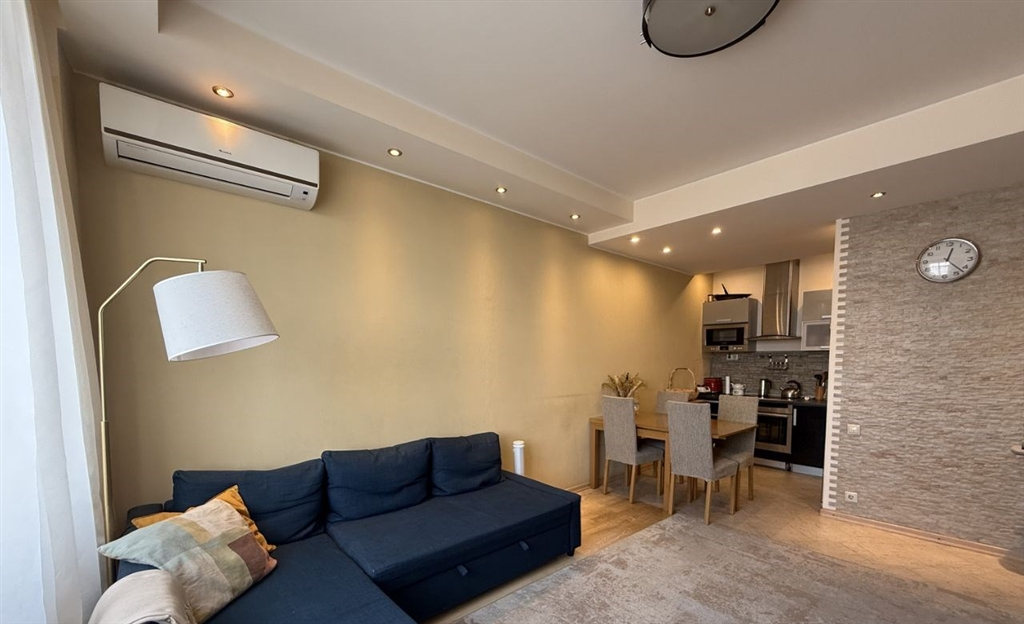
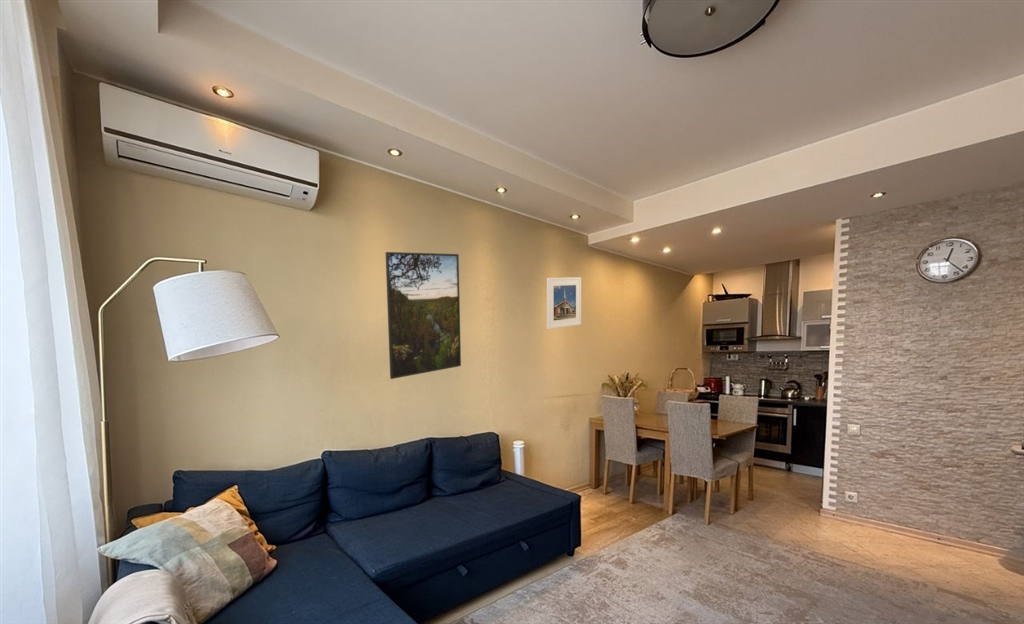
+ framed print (564, 302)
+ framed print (426, 313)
